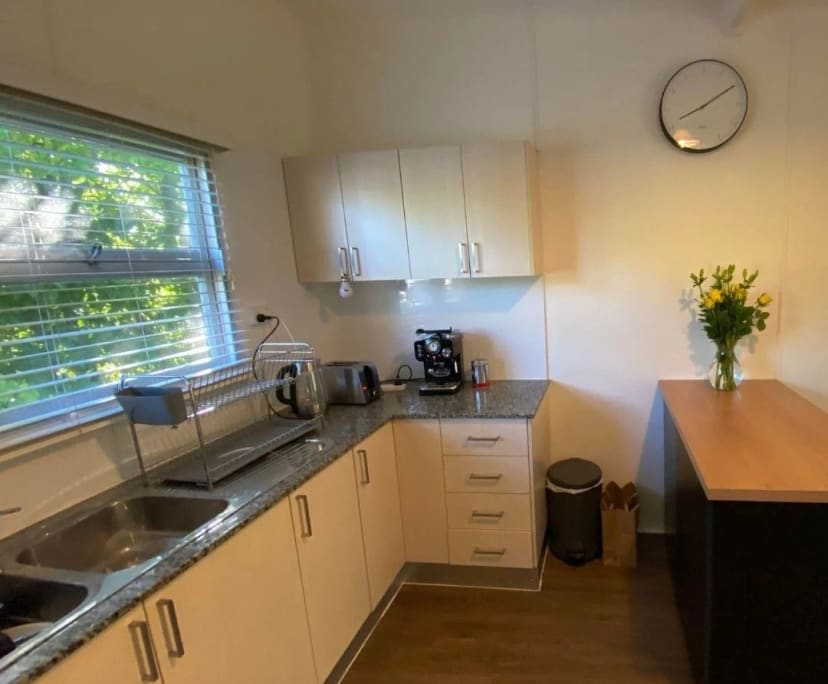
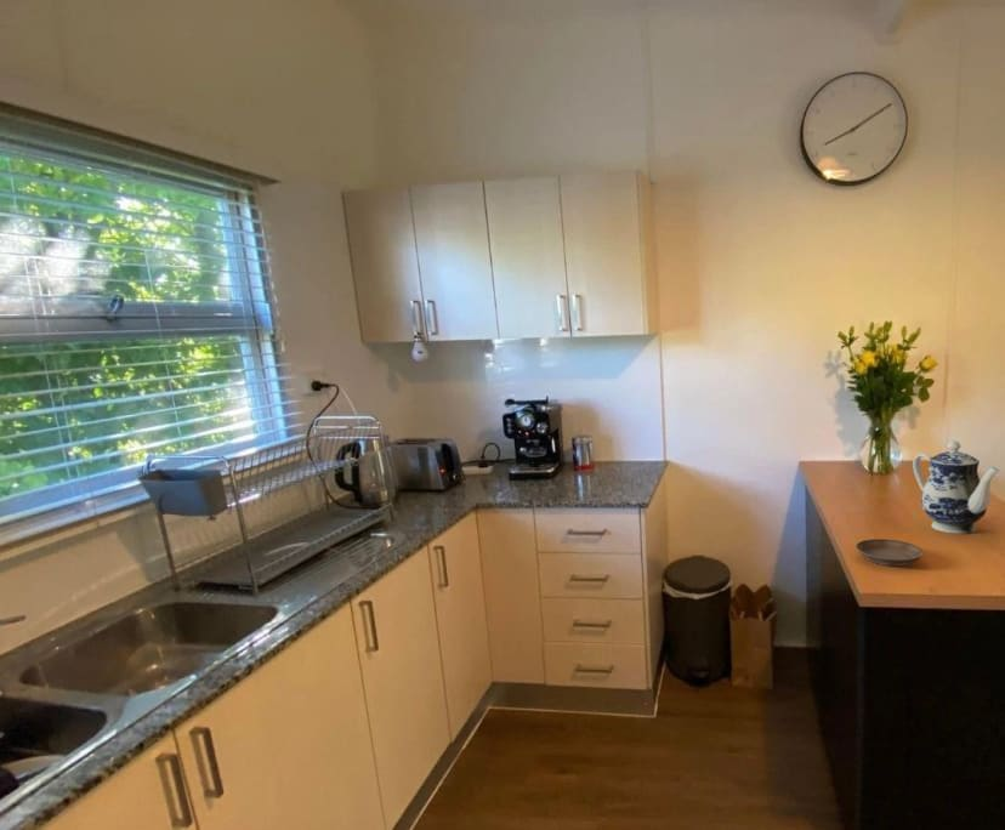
+ saucer (888, 553)
+ teapot (953, 484)
